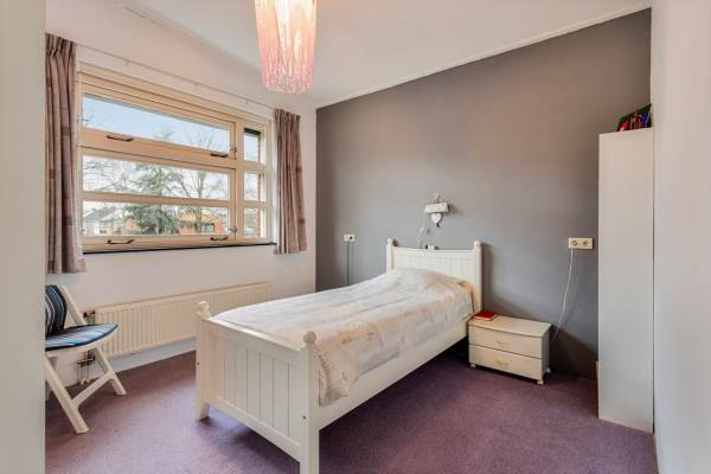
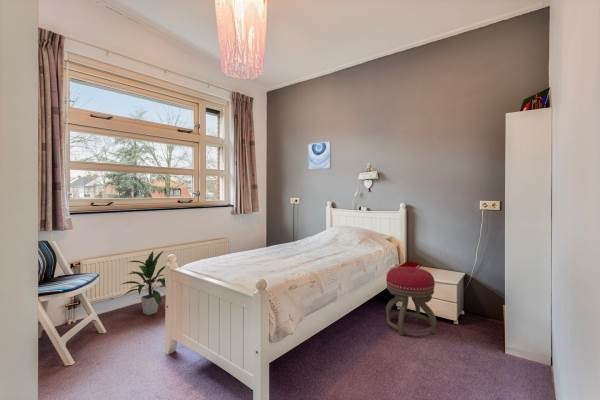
+ wall art (319, 156)
+ indoor plant (149, 282)
+ stool (408, 298)
